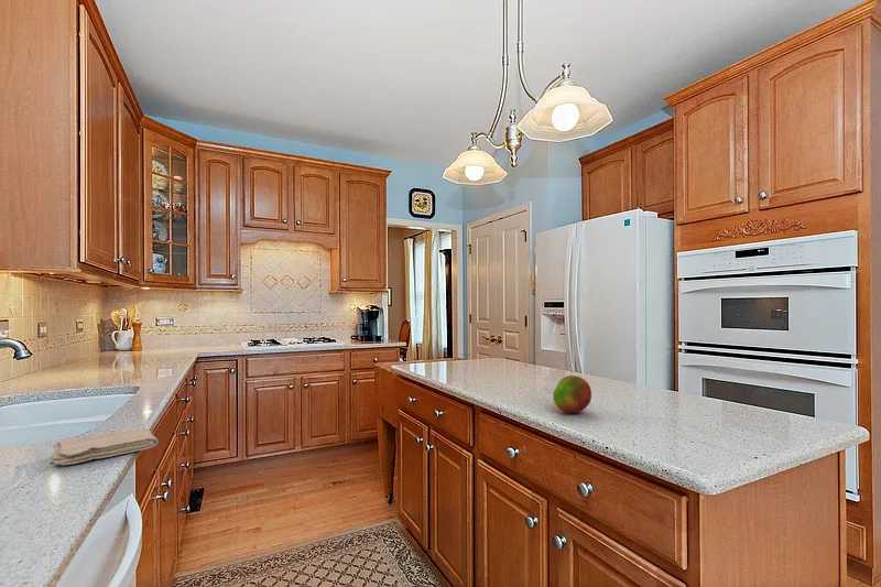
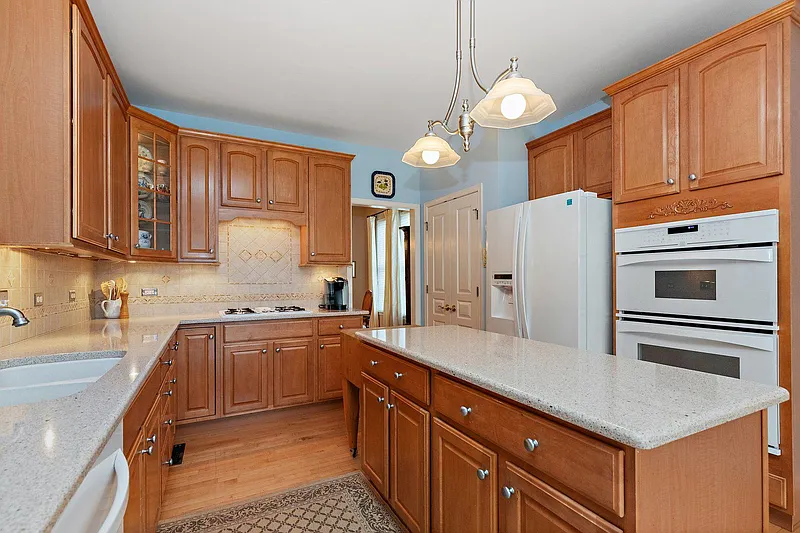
- fruit (572, 394)
- washcloth (106, 444)
